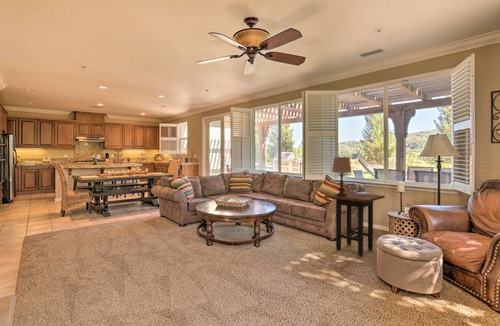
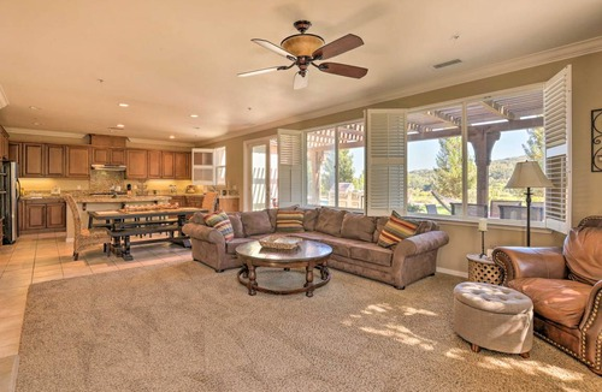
- table lamp (341, 176)
- side table (358, 222)
